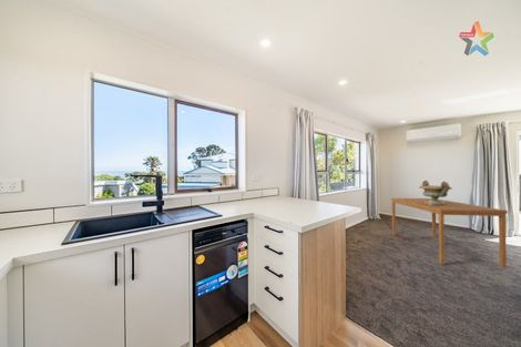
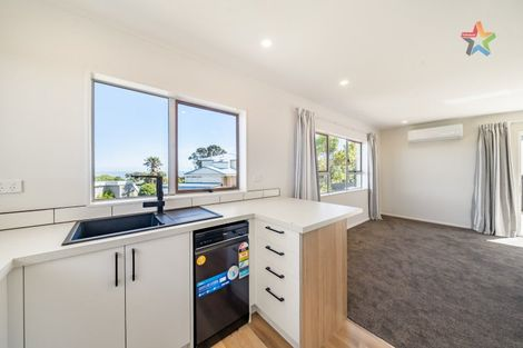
- dining table (435, 225)
- decorative urn (435, 192)
